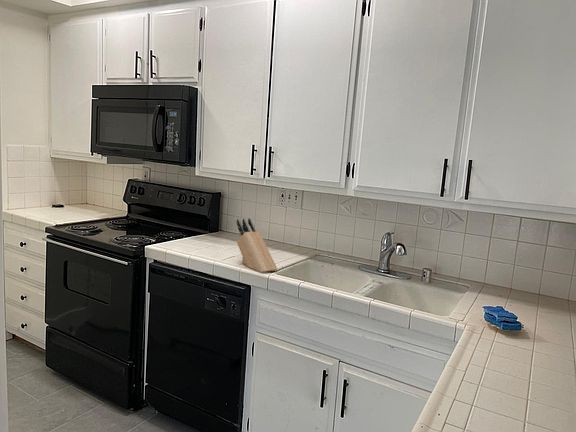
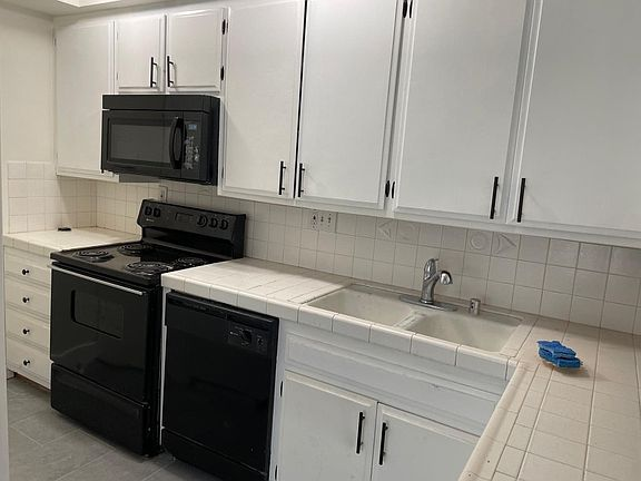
- knife block (254, 243)
